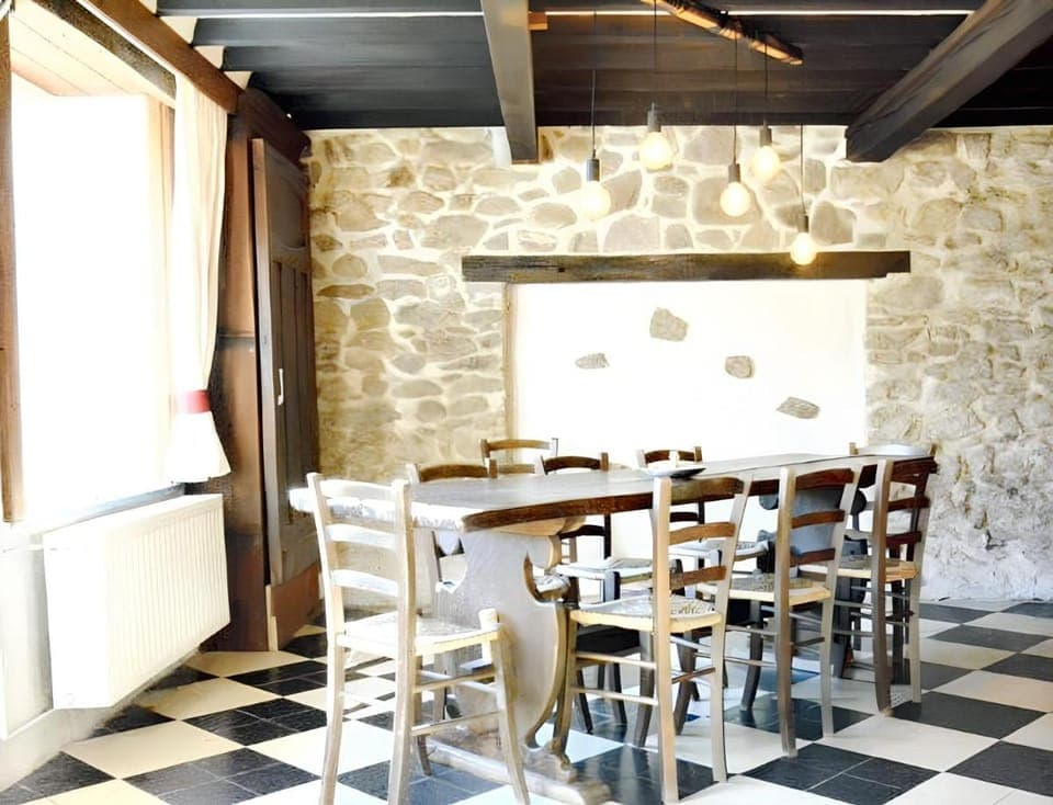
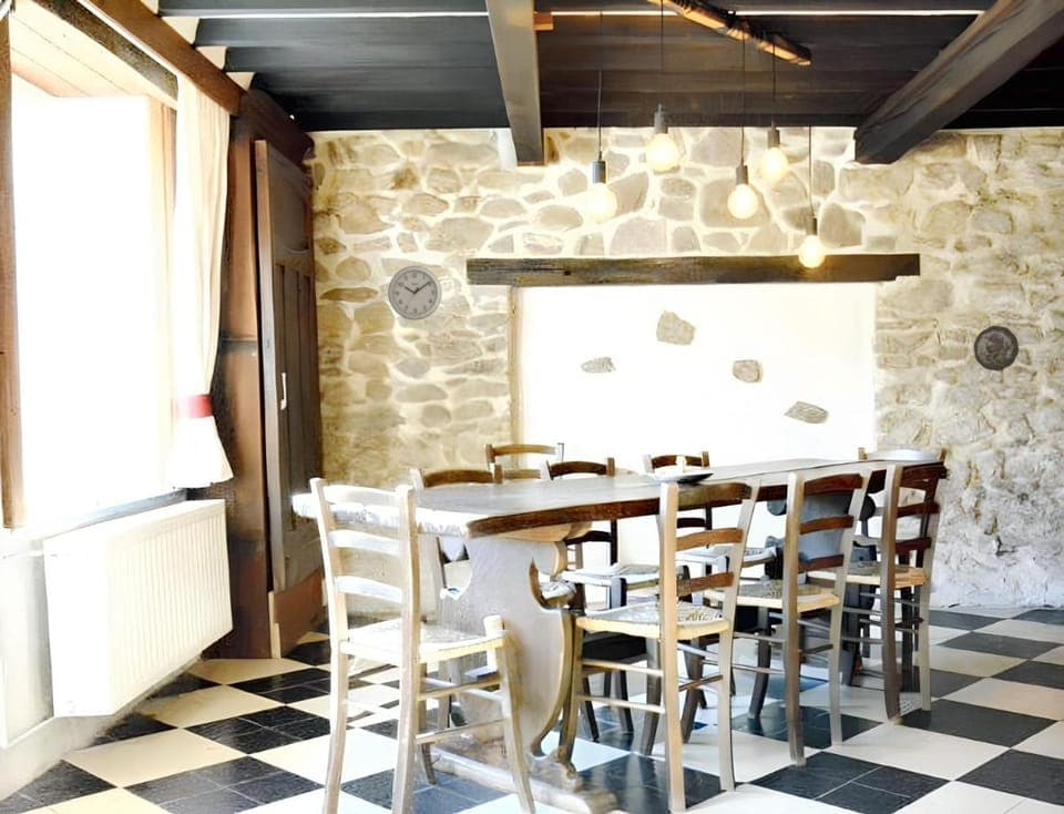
+ wall clock (415, 293)
+ decorative plate (995, 348)
